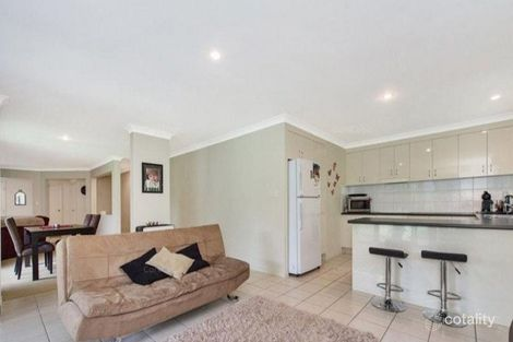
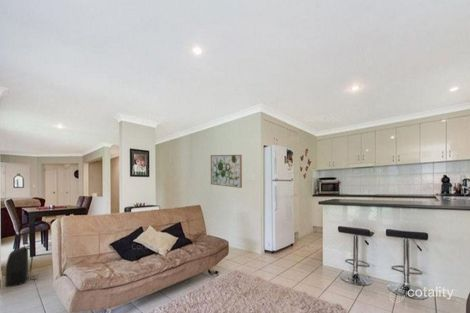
+ wall art (224, 170)
+ backpack (22, 263)
